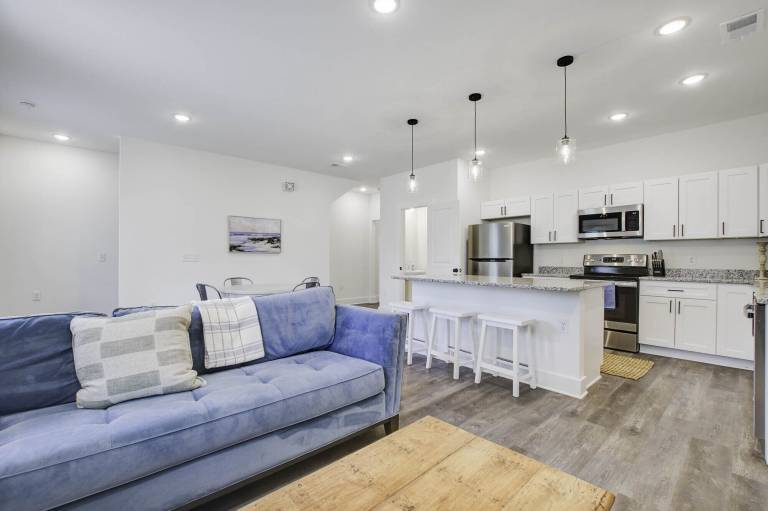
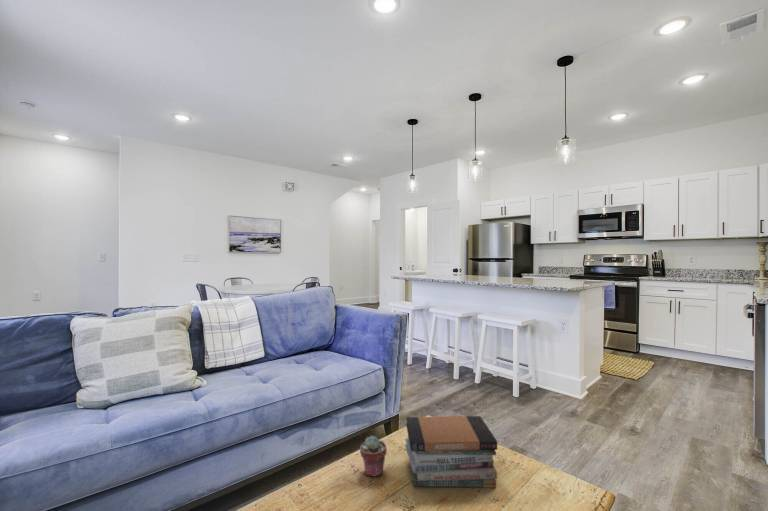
+ book stack (448, 449)
+ potted succulent (373, 453)
